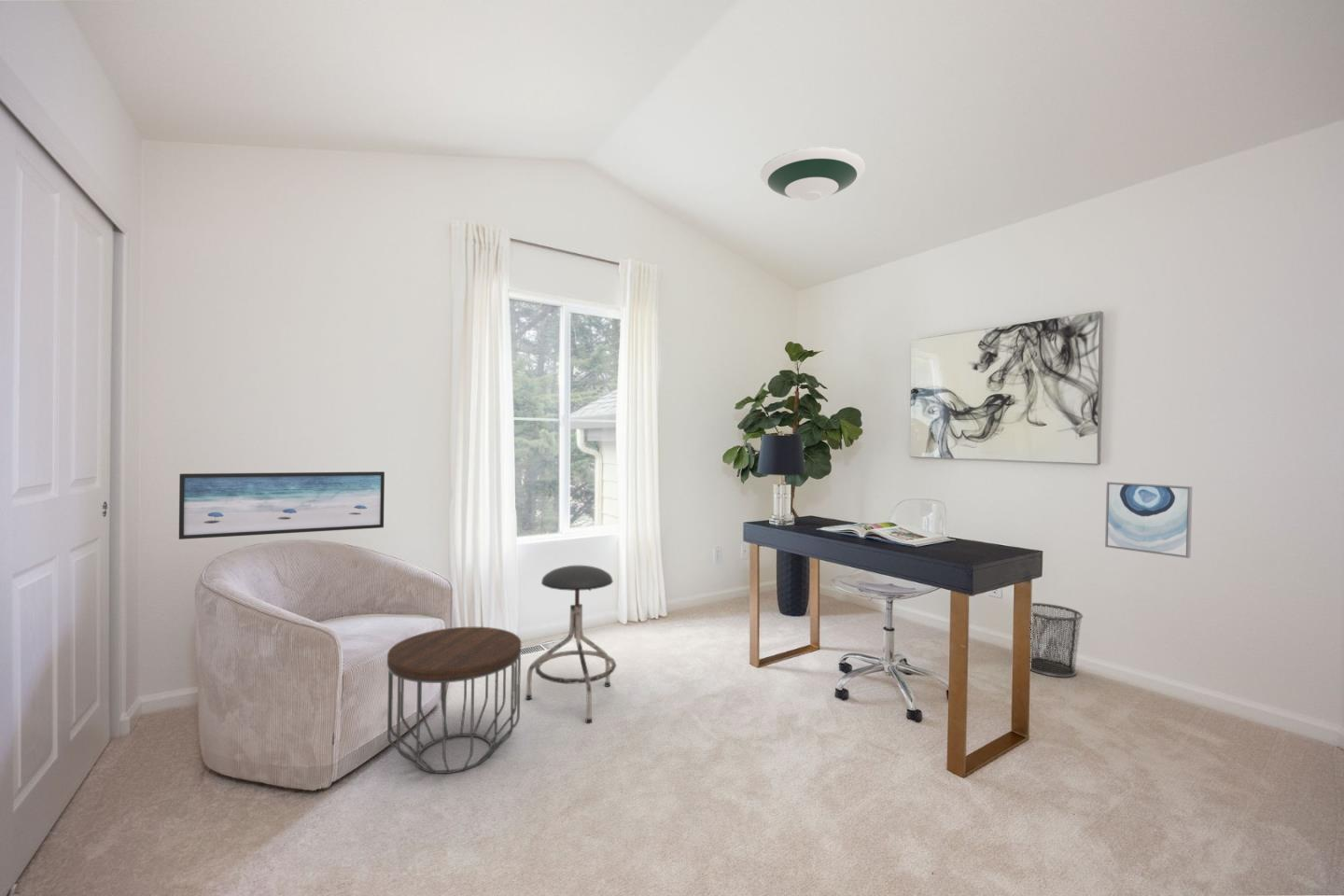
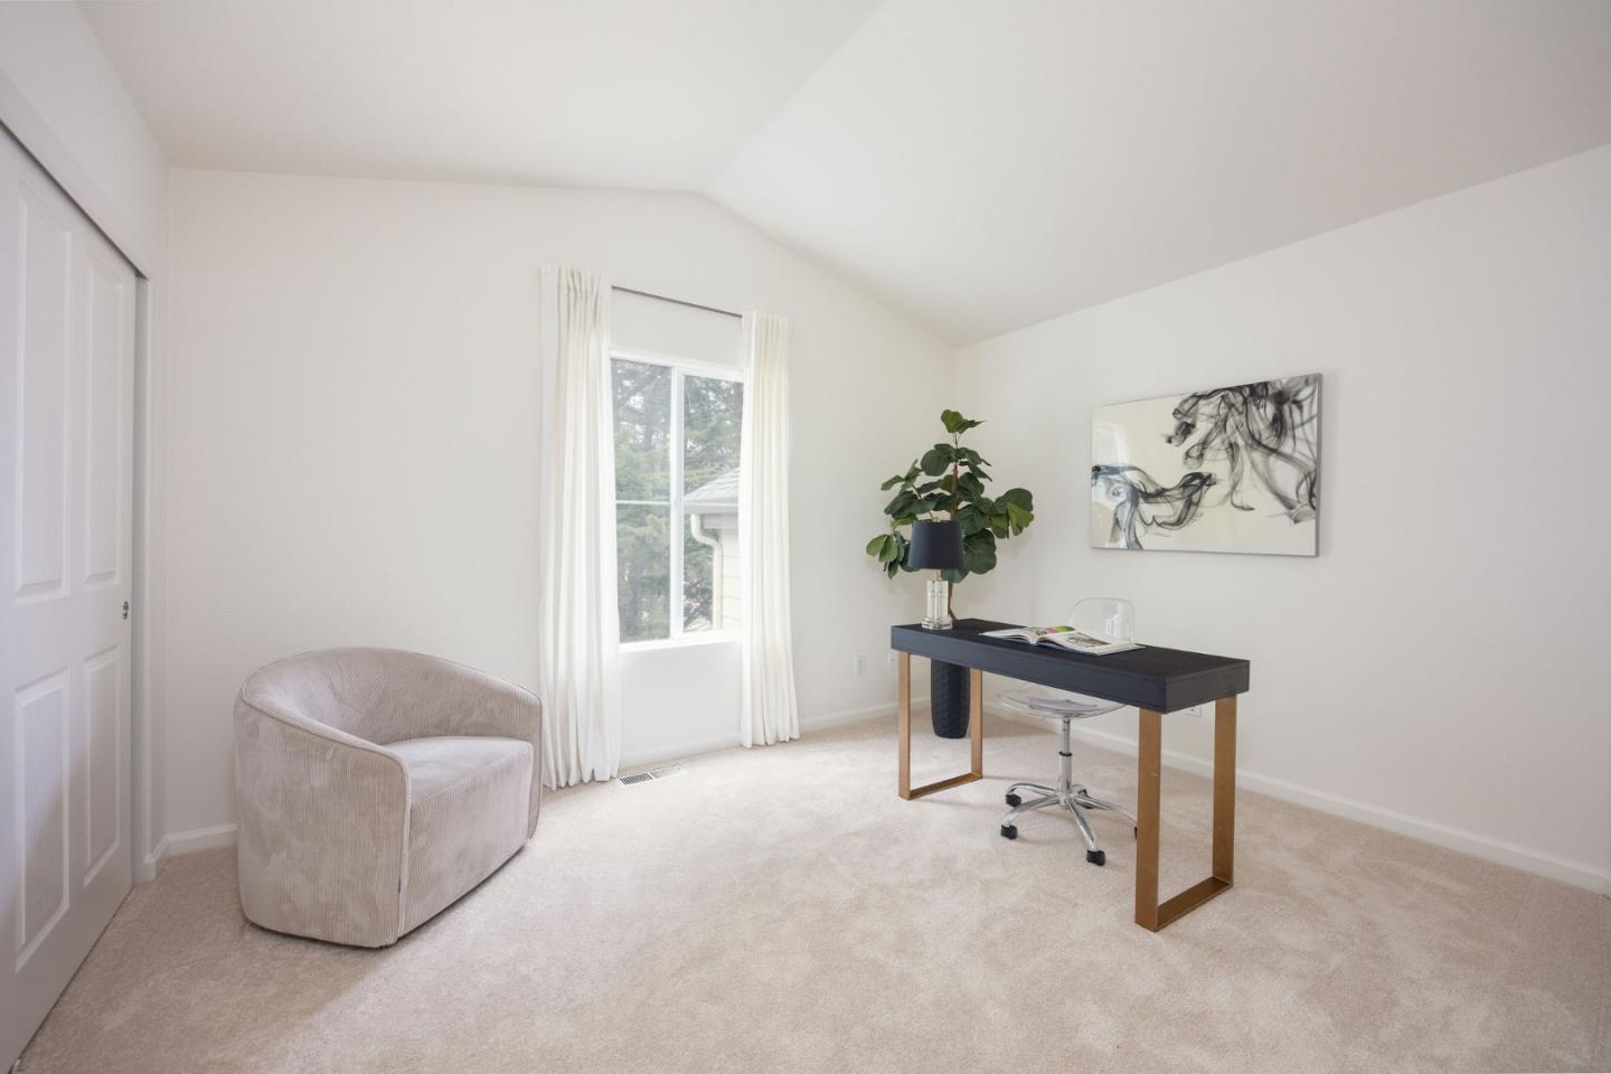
- stool (580, 632)
- wall art (1146, 518)
- wall art (289, 502)
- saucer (811, 184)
- side table (464, 699)
- waste bin (1049, 638)
